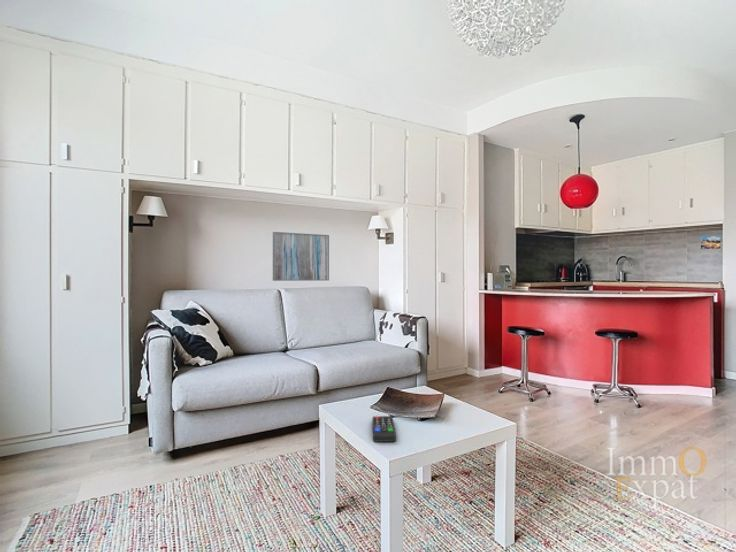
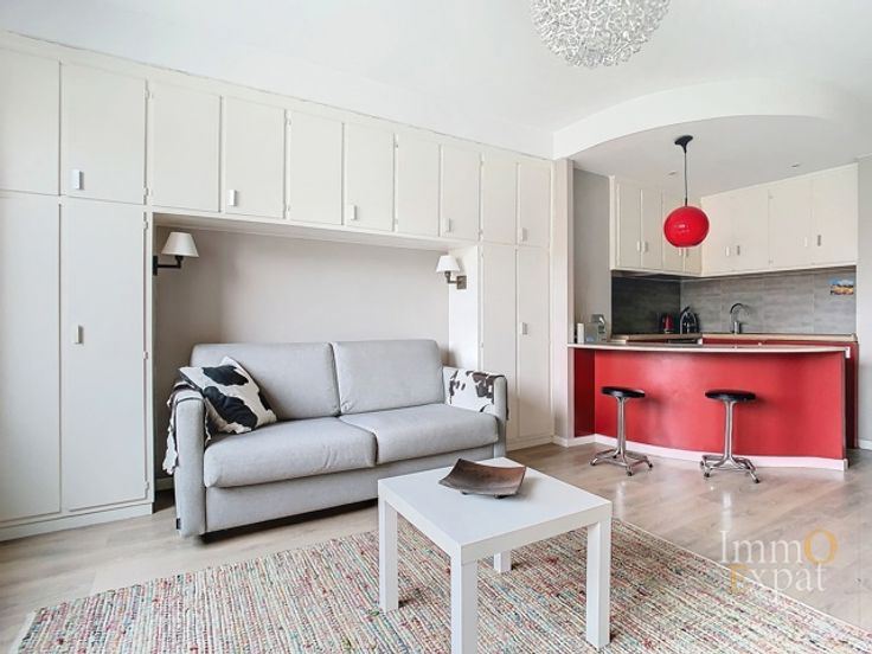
- wall art (301, 257)
- remote control (383, 427)
